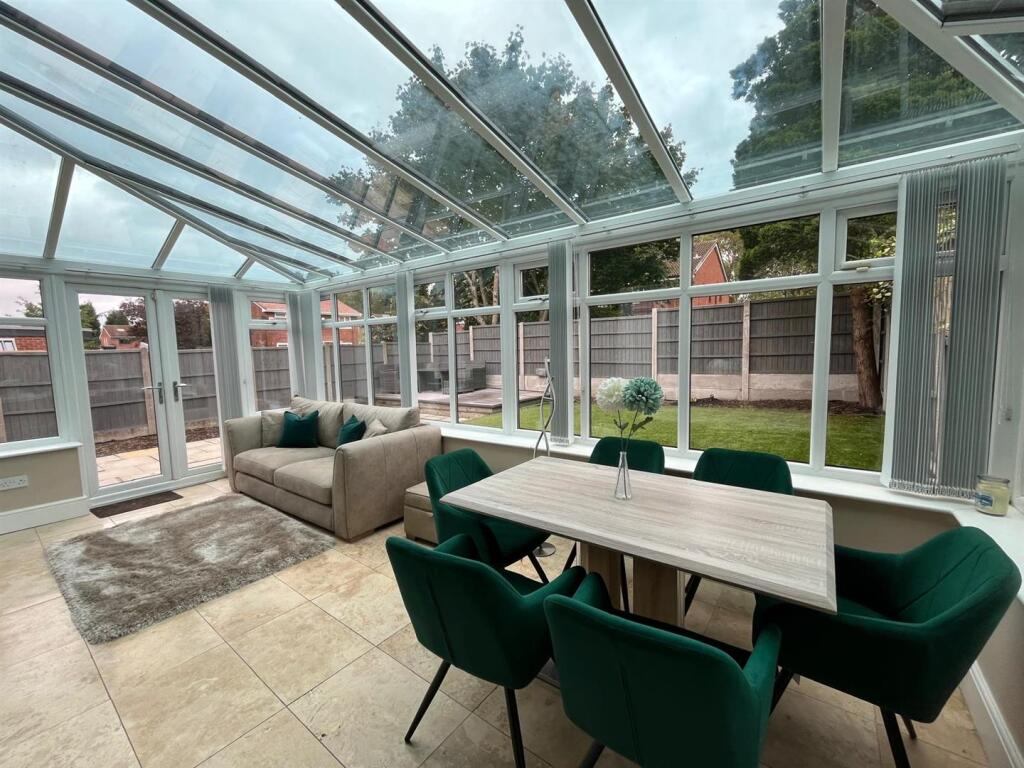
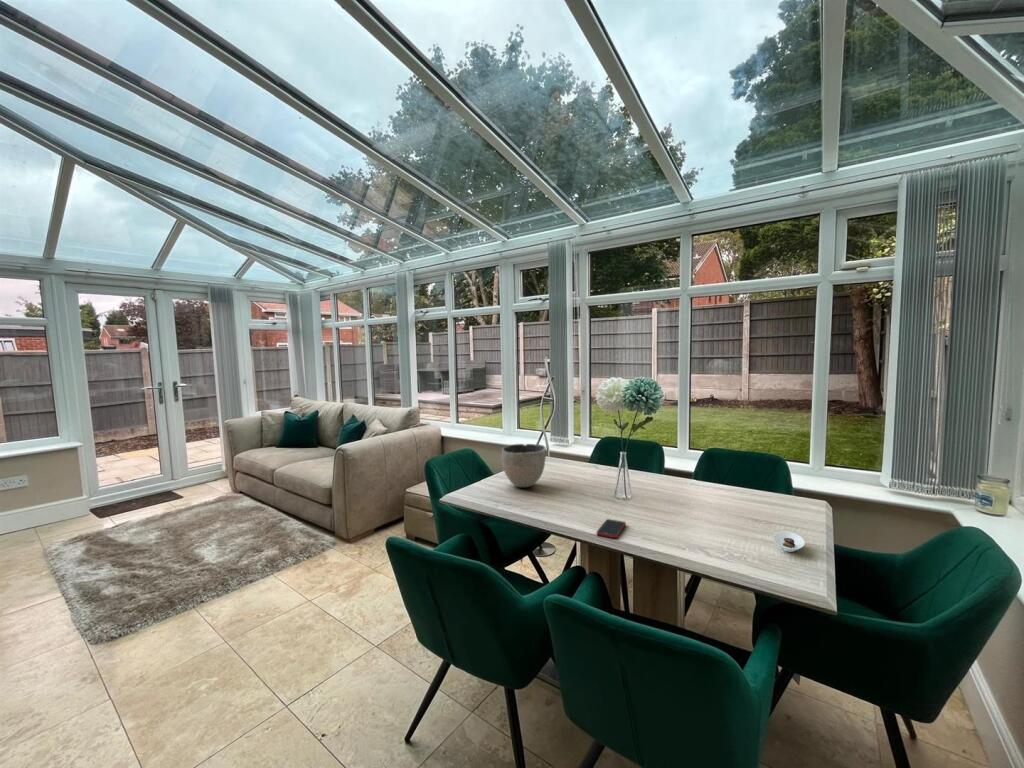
+ saucer (788, 542)
+ bowl (524, 466)
+ cell phone (611, 528)
